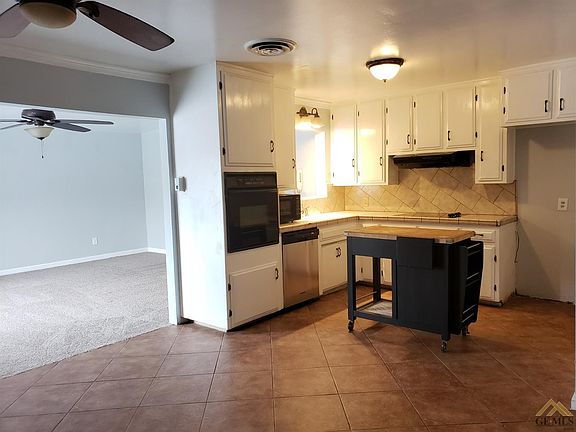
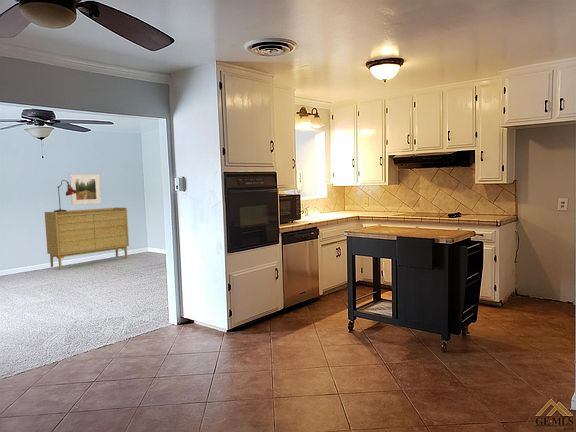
+ lamp (66, 195)
+ sideboard (89, 236)
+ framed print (85, 189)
